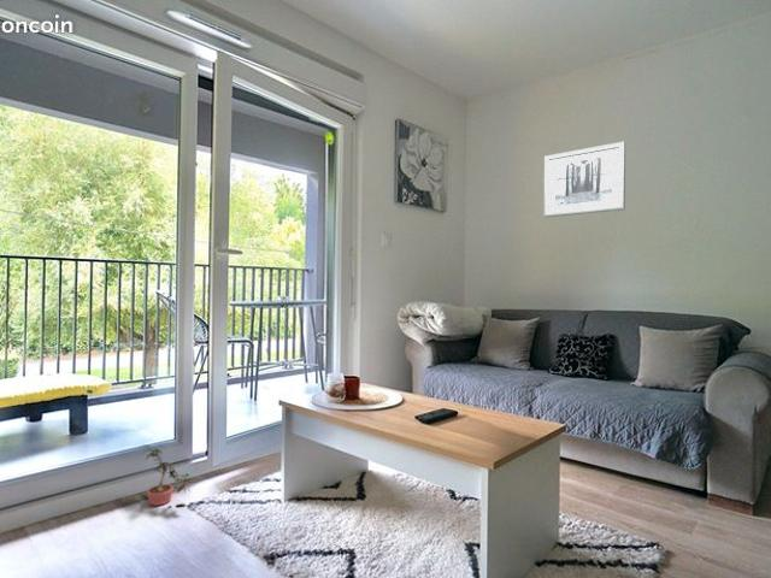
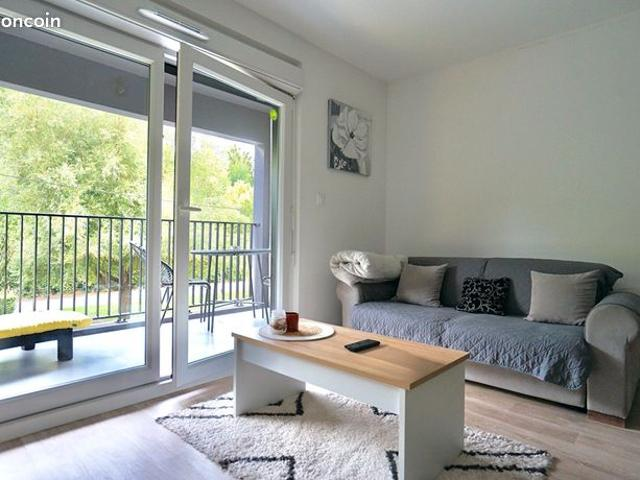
- wall art (582, 181)
- potted plant (164, 474)
